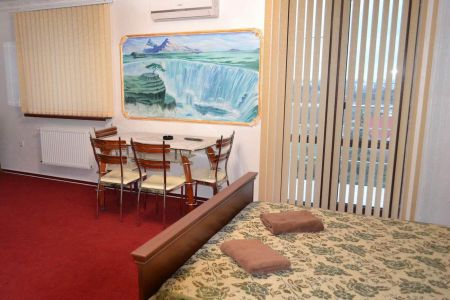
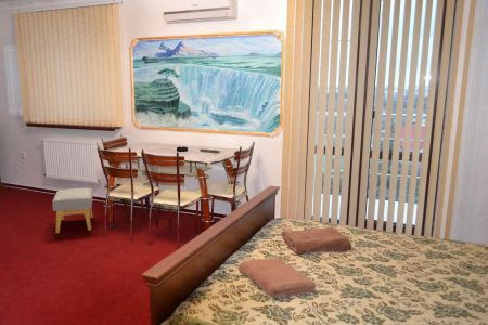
+ footstool (74, 208)
